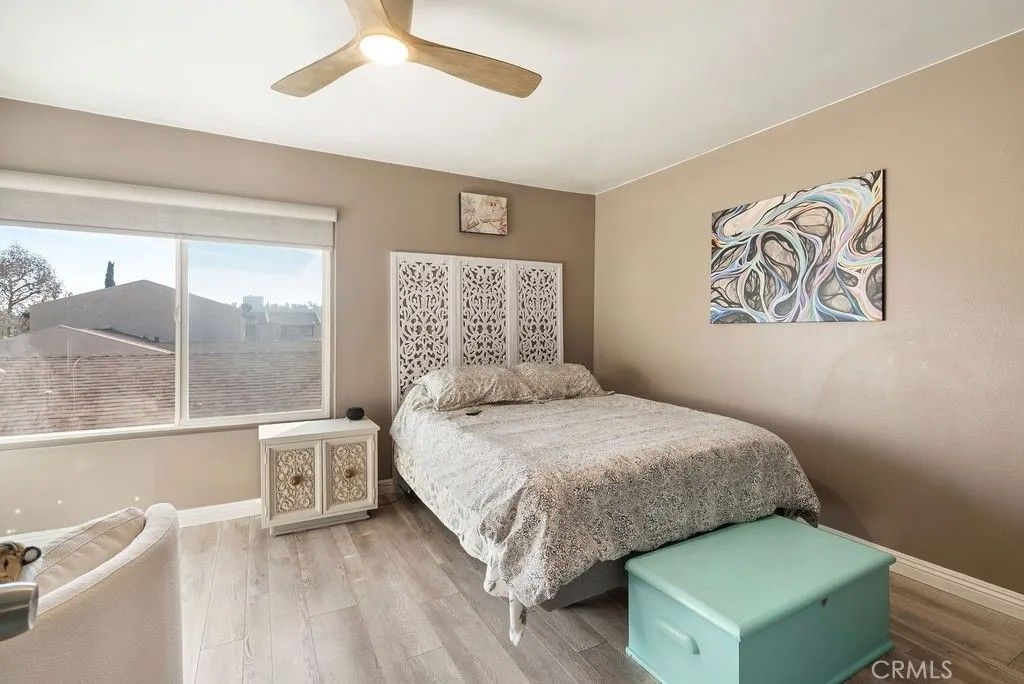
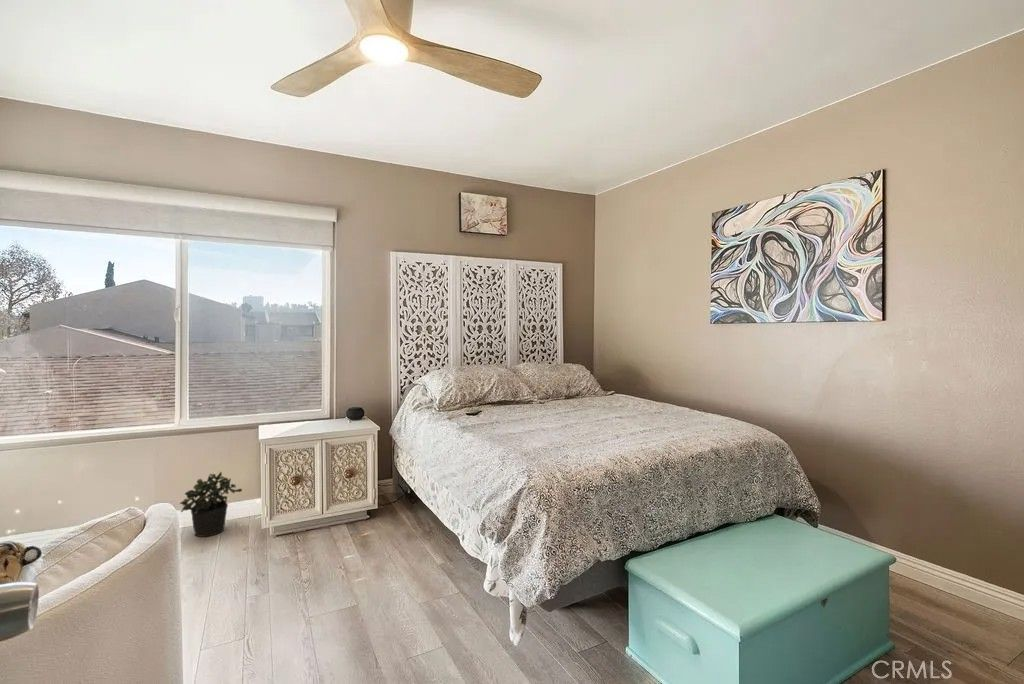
+ potted plant (212, 502)
